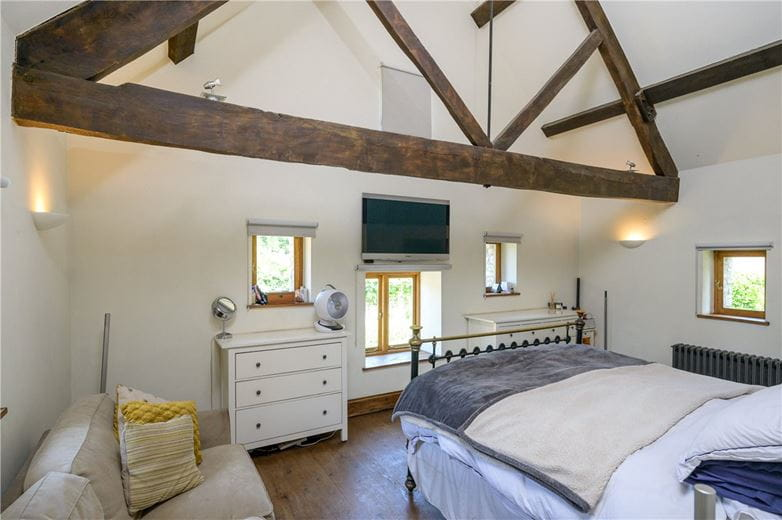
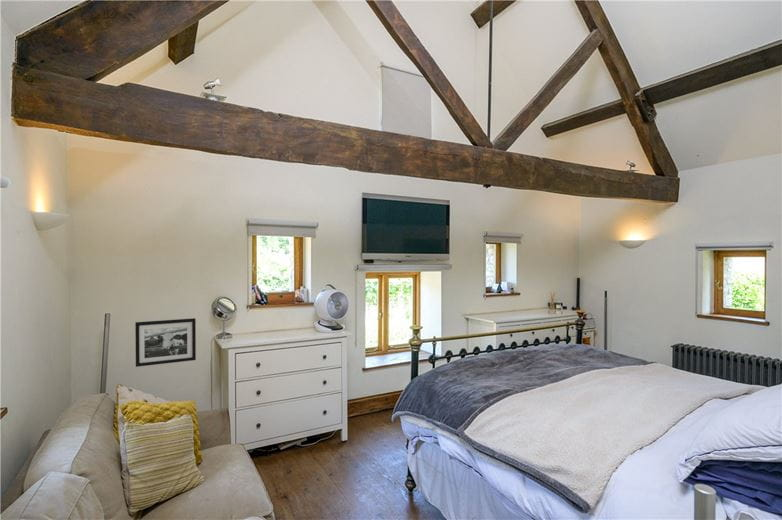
+ picture frame (166, 341)
